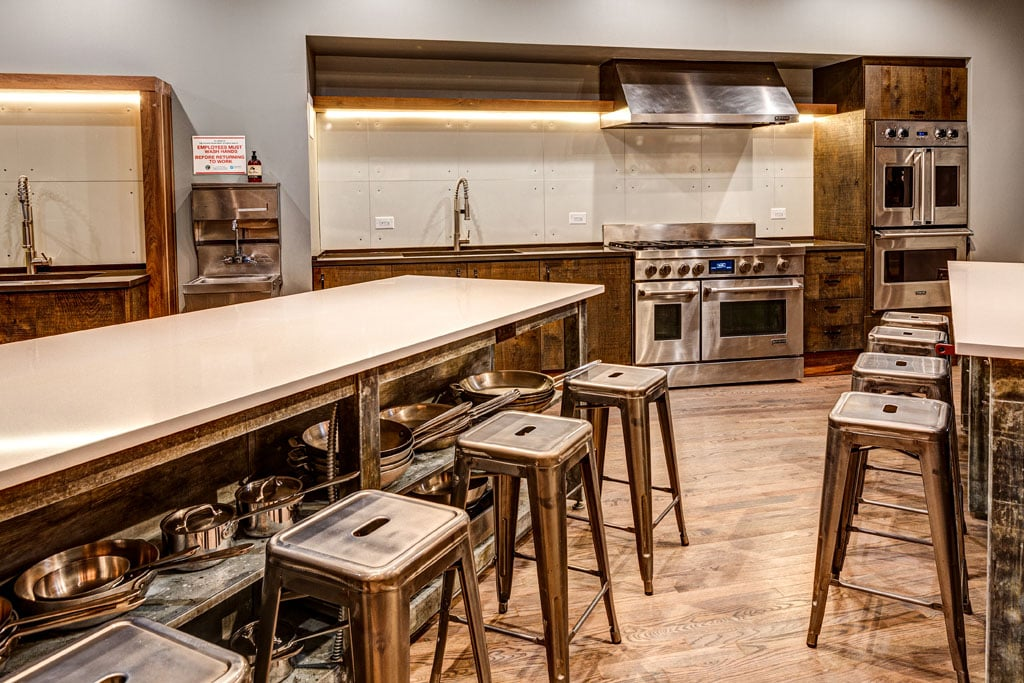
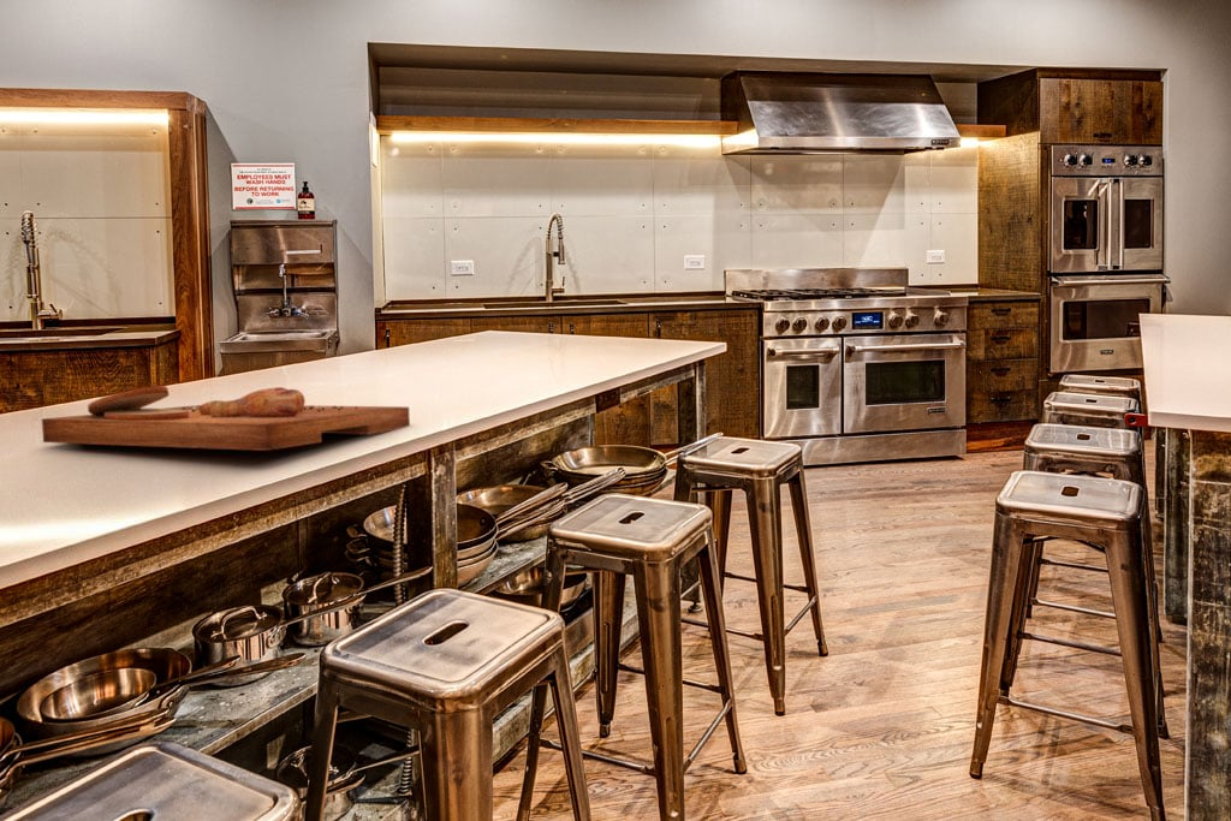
+ cutting board (233, 407)
